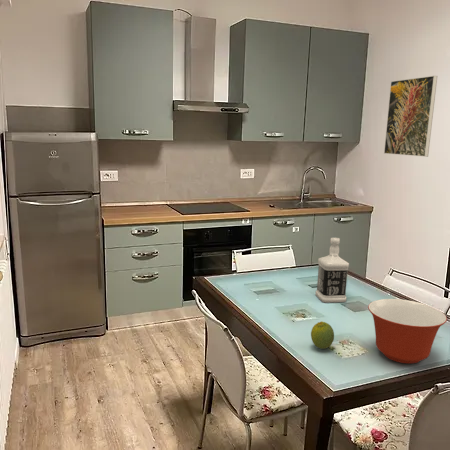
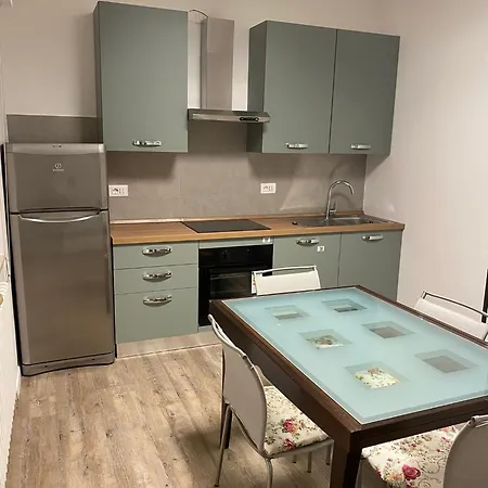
- mixing bowl (404, 333)
- fruit (322, 334)
- bottle (332, 268)
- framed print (408, 117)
